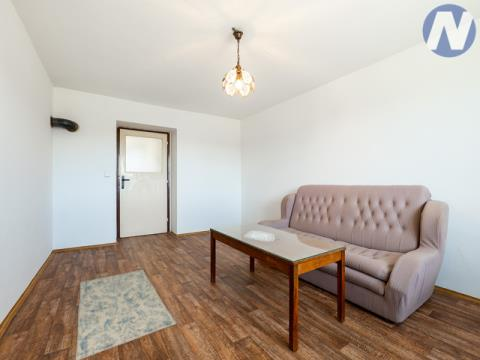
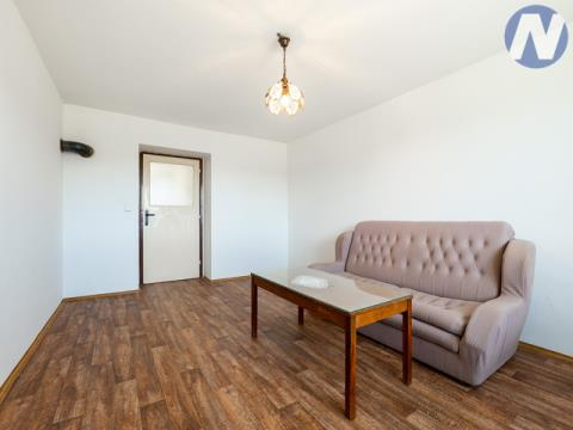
- rug (120, 299)
